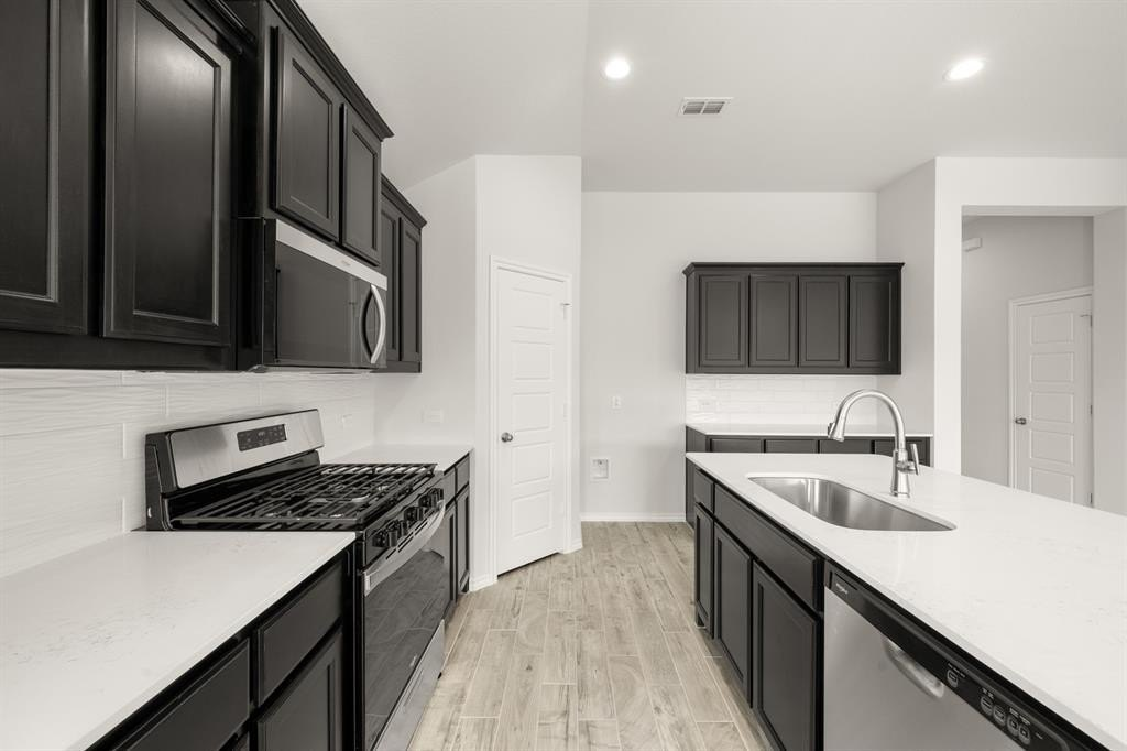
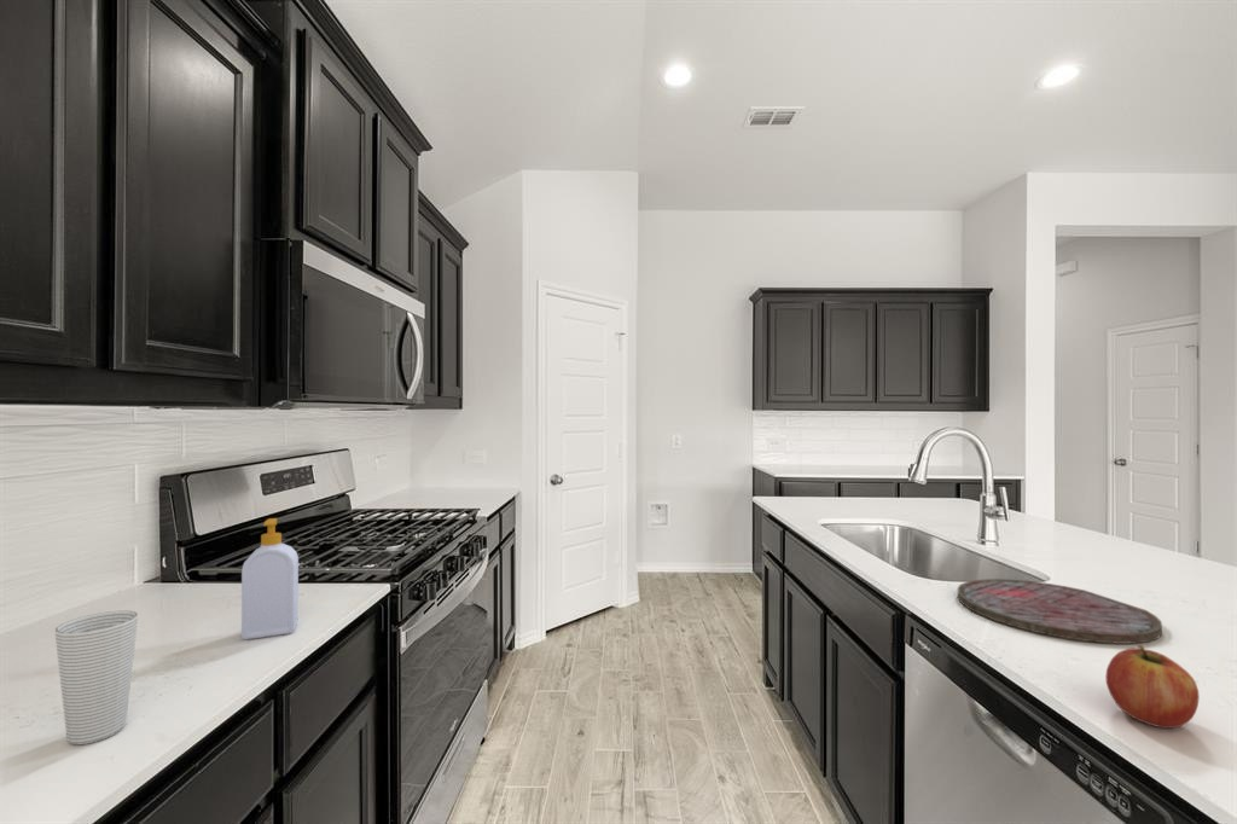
+ cutting board (1050, 607)
+ fruit (1150, 683)
+ cup (97, 677)
+ soap bottle (271, 574)
